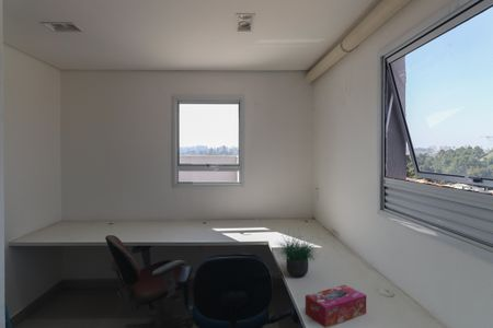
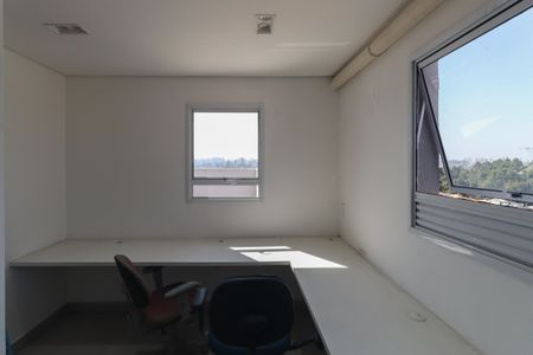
- tissue box (335, 304)
- potted plant (297, 249)
